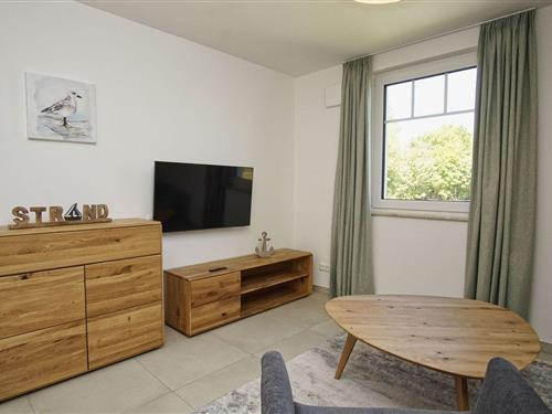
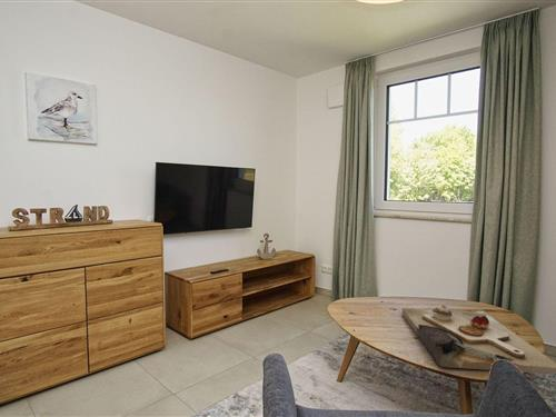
+ decorative tray (468, 326)
